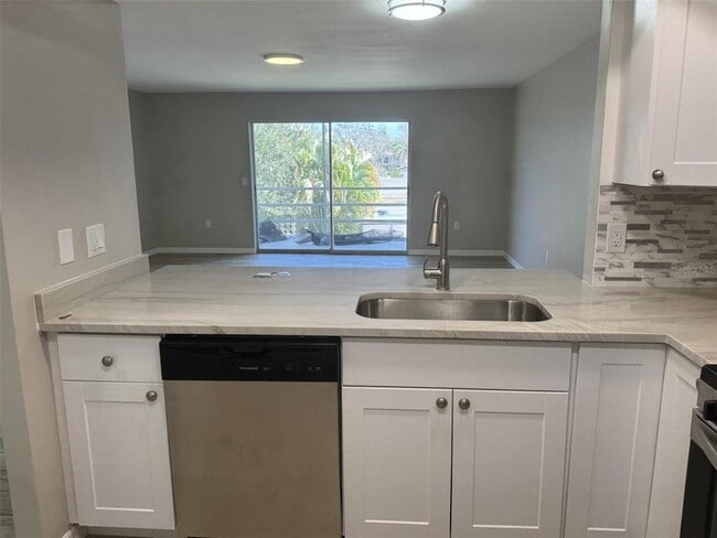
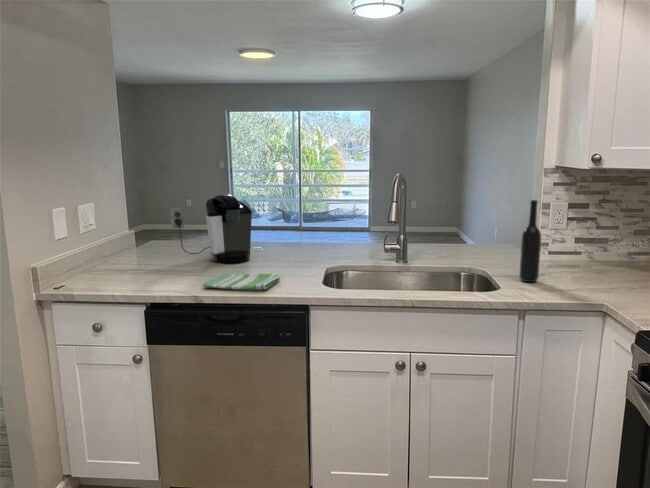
+ bottle (531, 241)
+ dish towel (243, 280)
+ coffee maker (216, 227)
